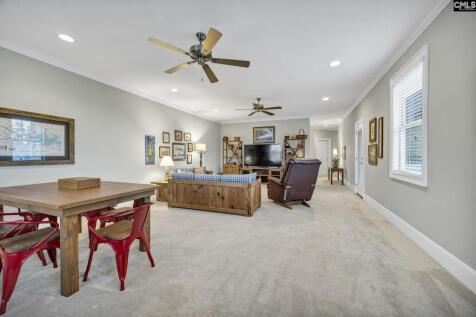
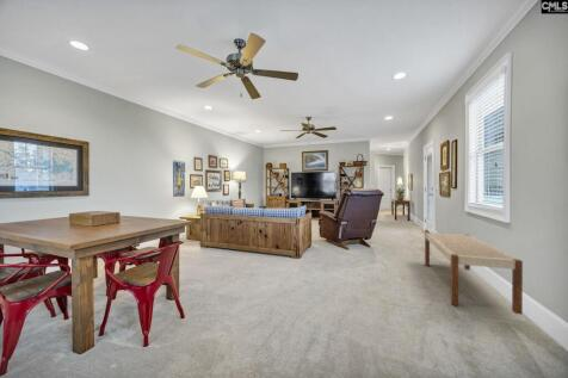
+ bench (462, 262)
